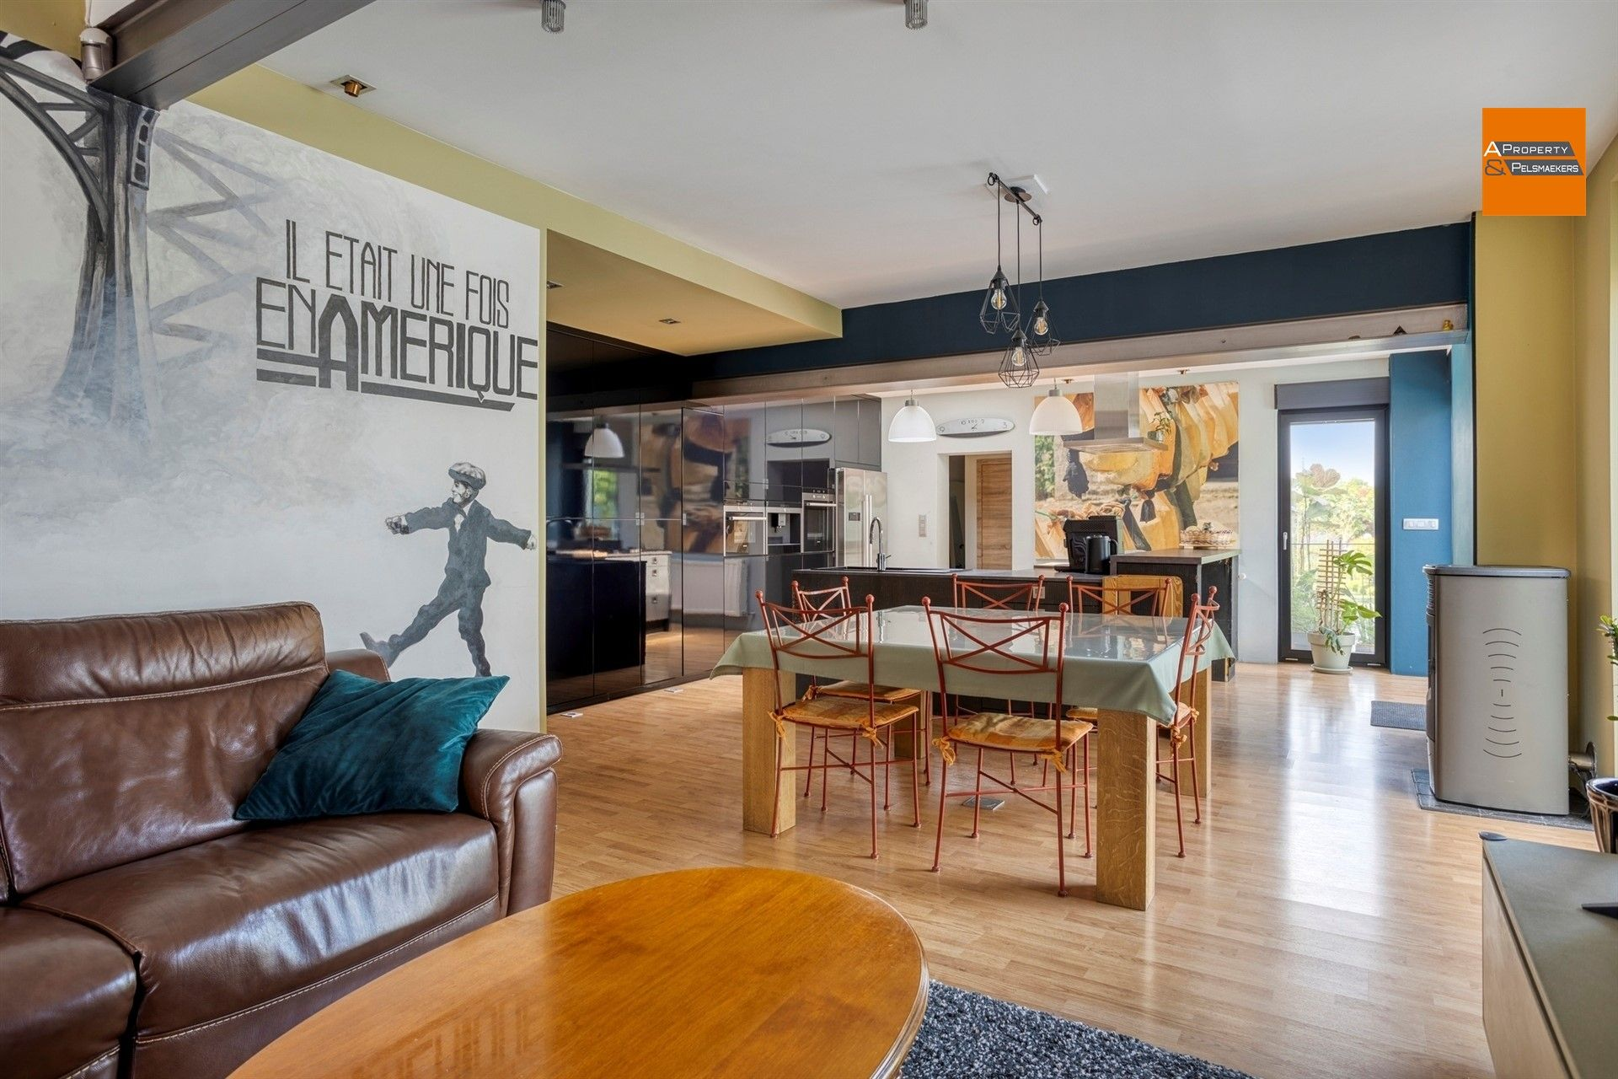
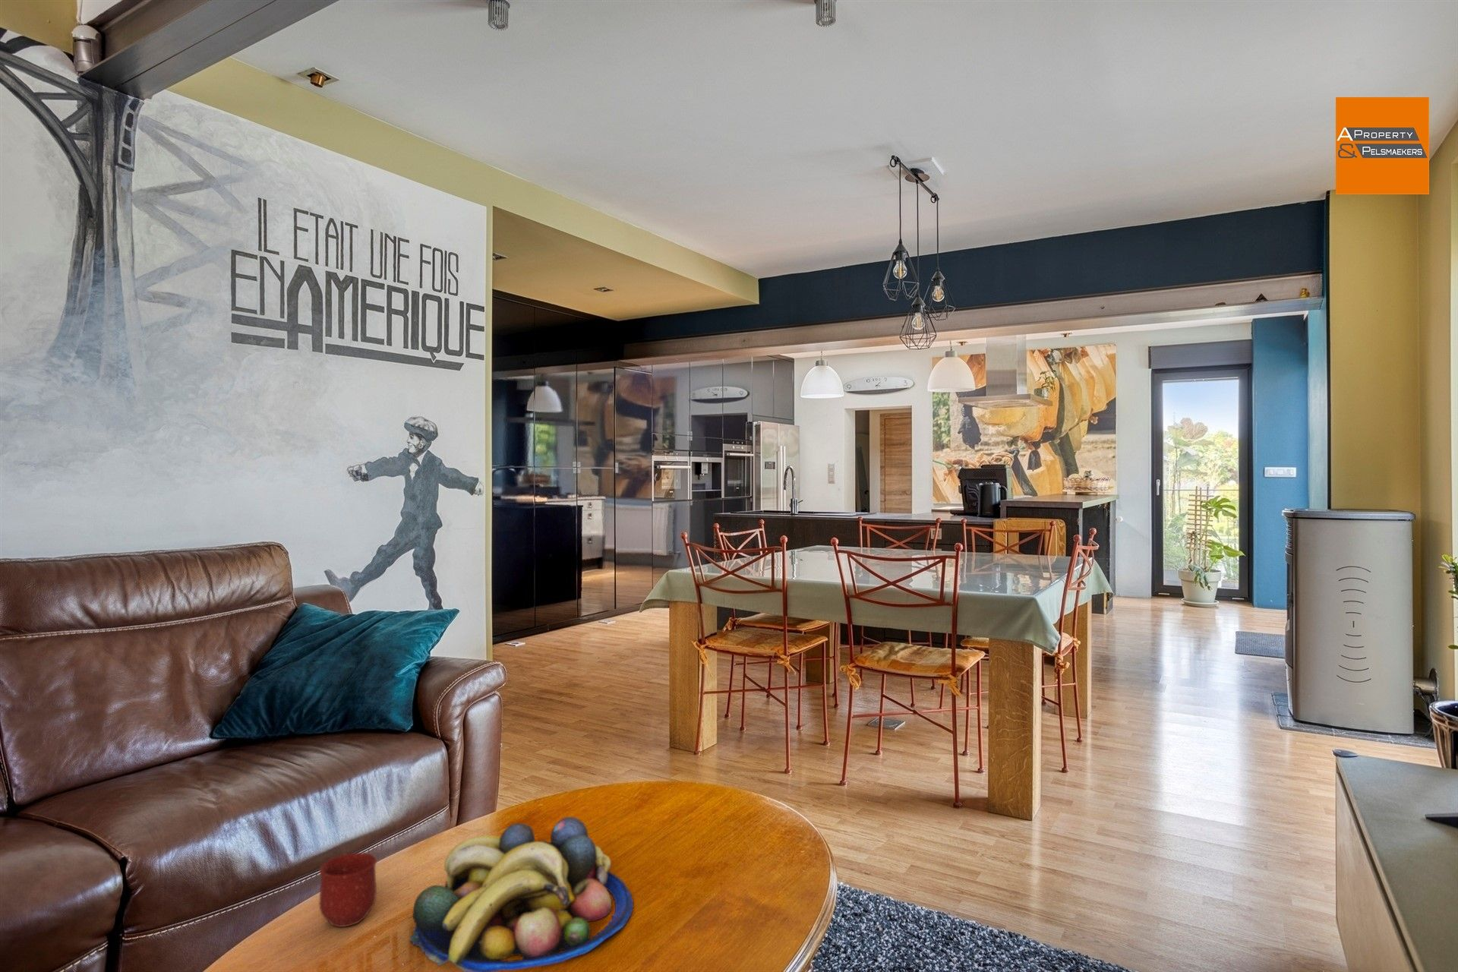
+ fruit bowl (527, 874)
+ mug (348, 886)
